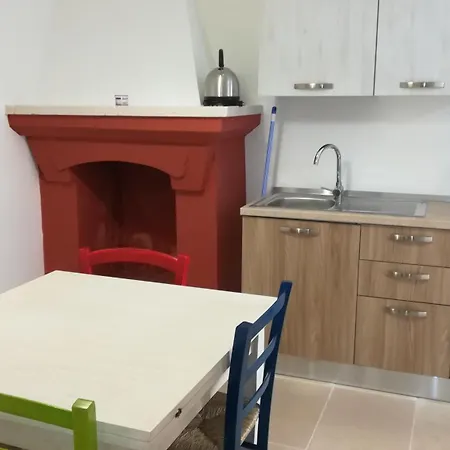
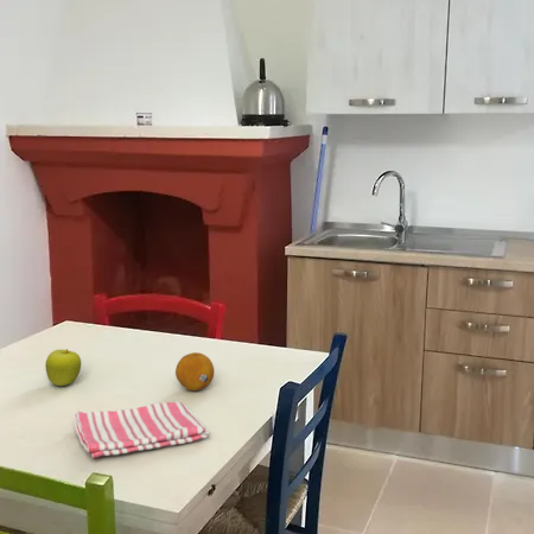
+ fruit (63, 367)
+ fruit (195, 371)
+ dish towel (140, 425)
